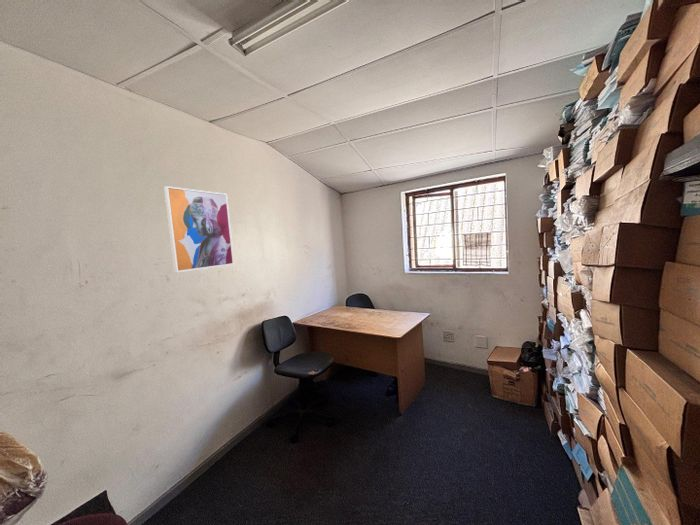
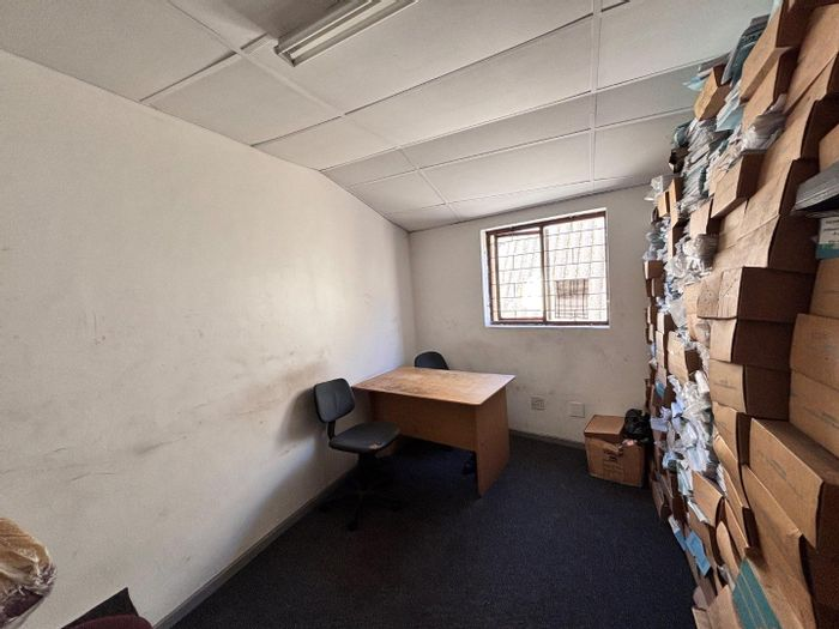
- wall art (202, 229)
